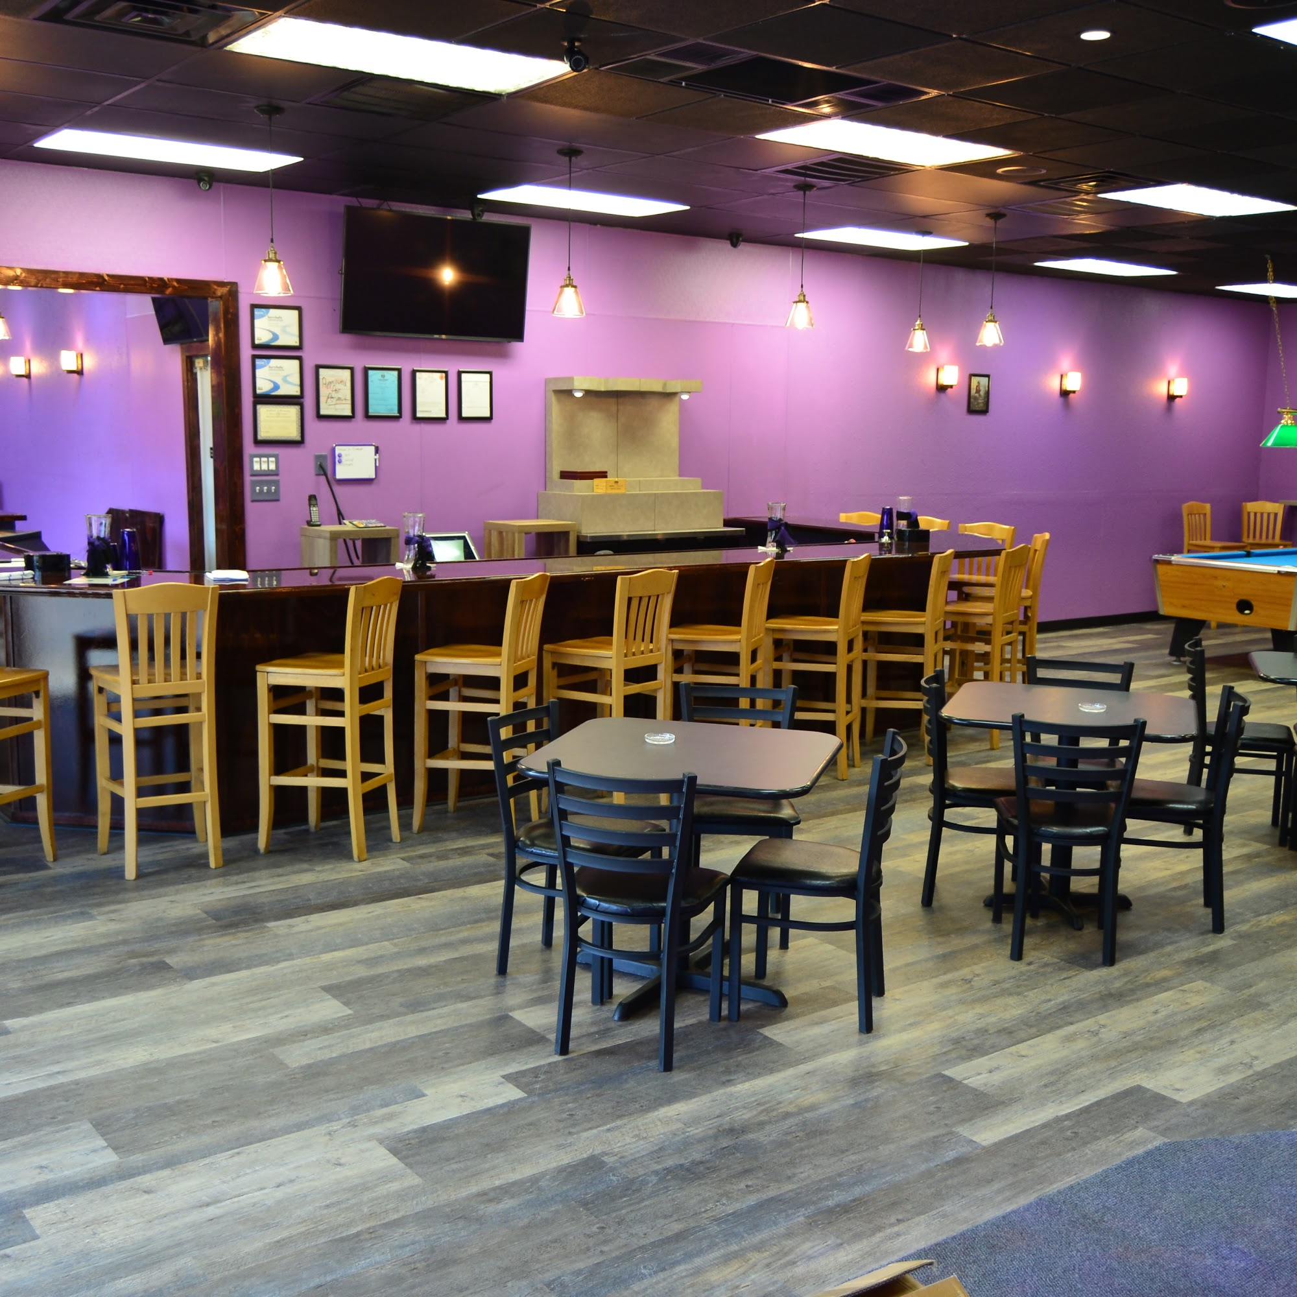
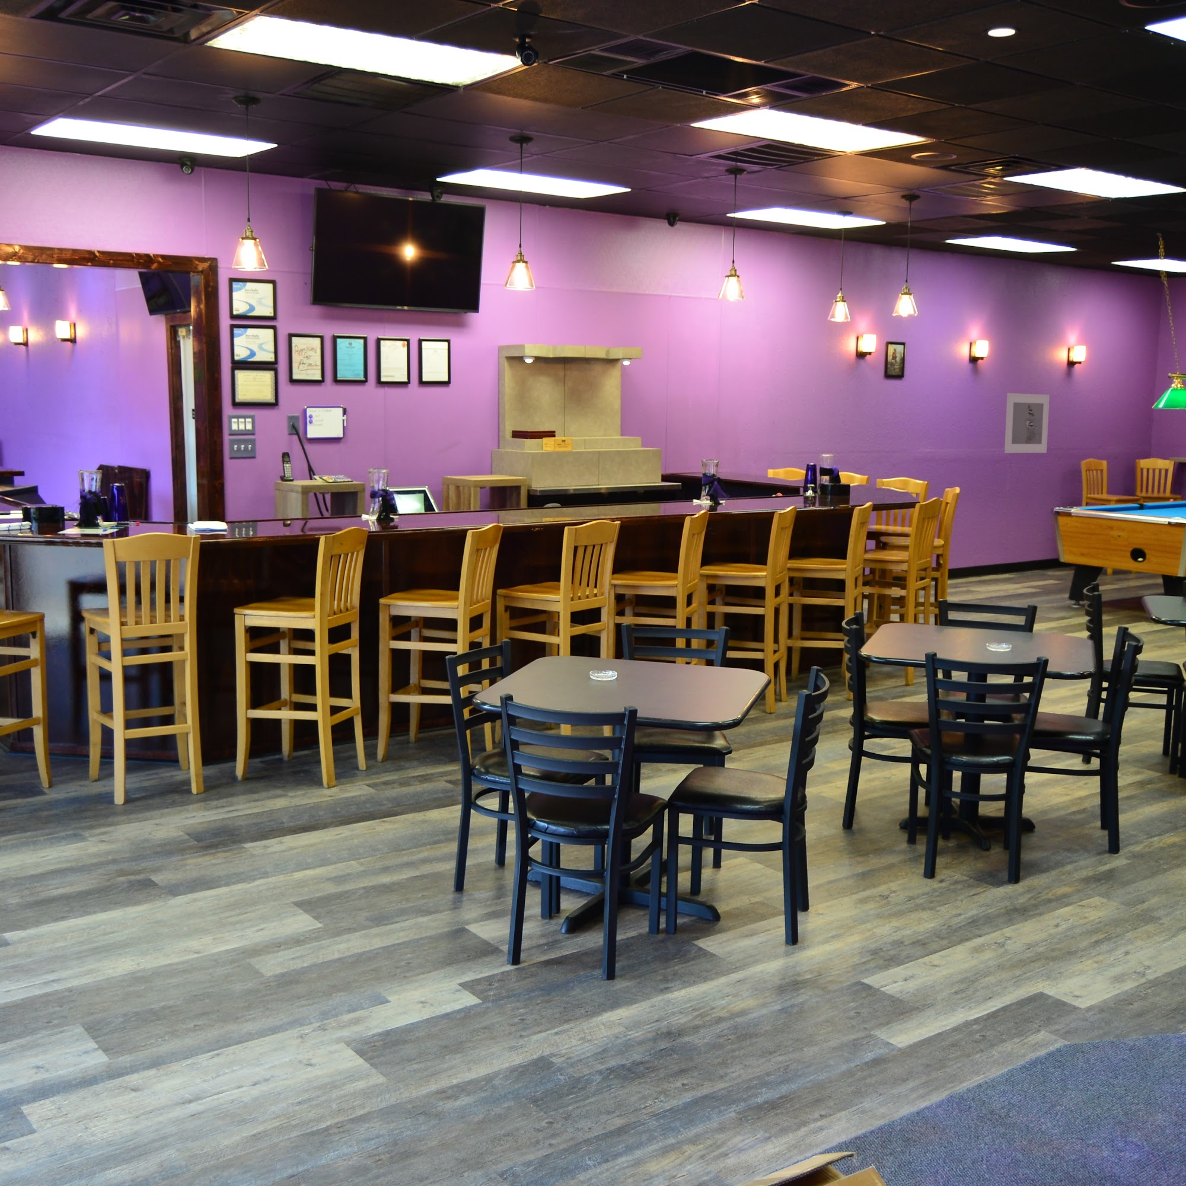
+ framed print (1027, 424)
